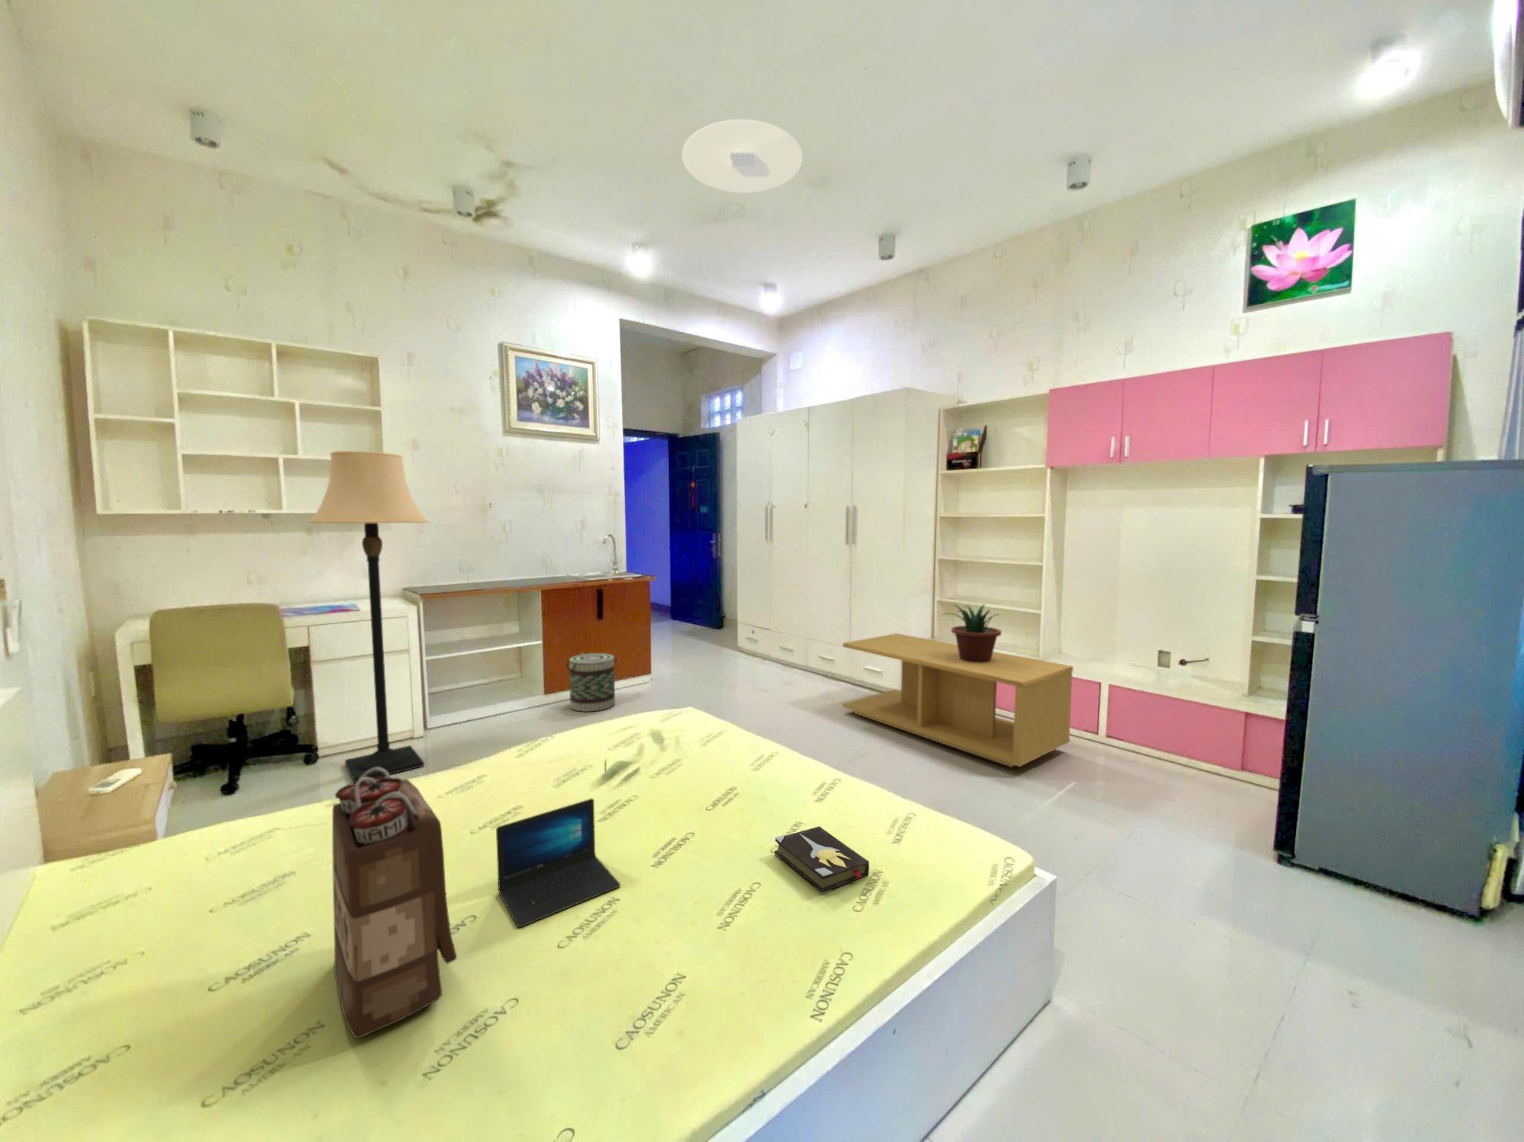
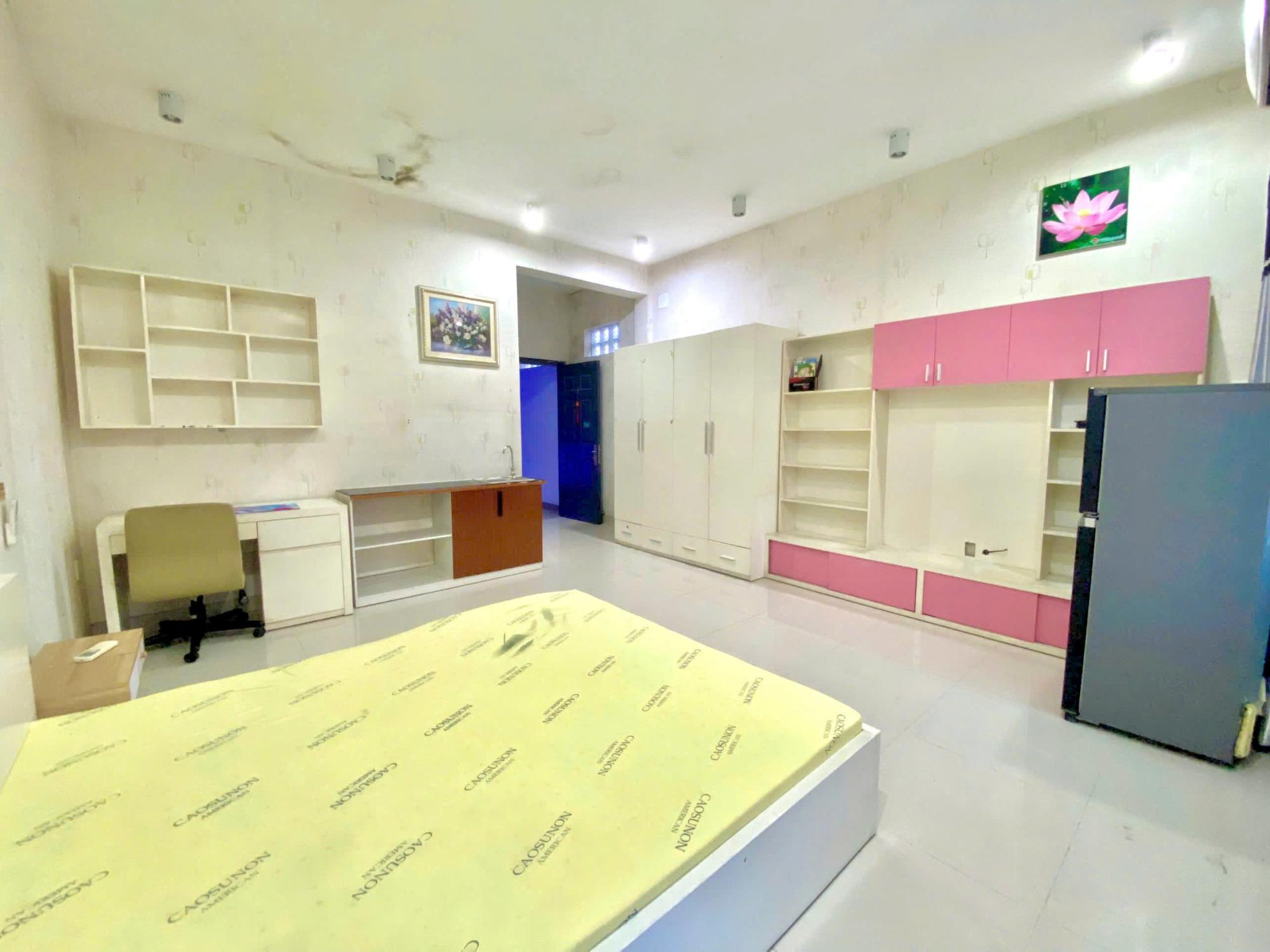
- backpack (388, 877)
- lamp (376, 613)
- hardback book (820, 855)
- potted plant (970, 632)
- ceiling light (742, 154)
- laptop (558, 856)
- coffee table (947, 692)
- basket (592, 679)
